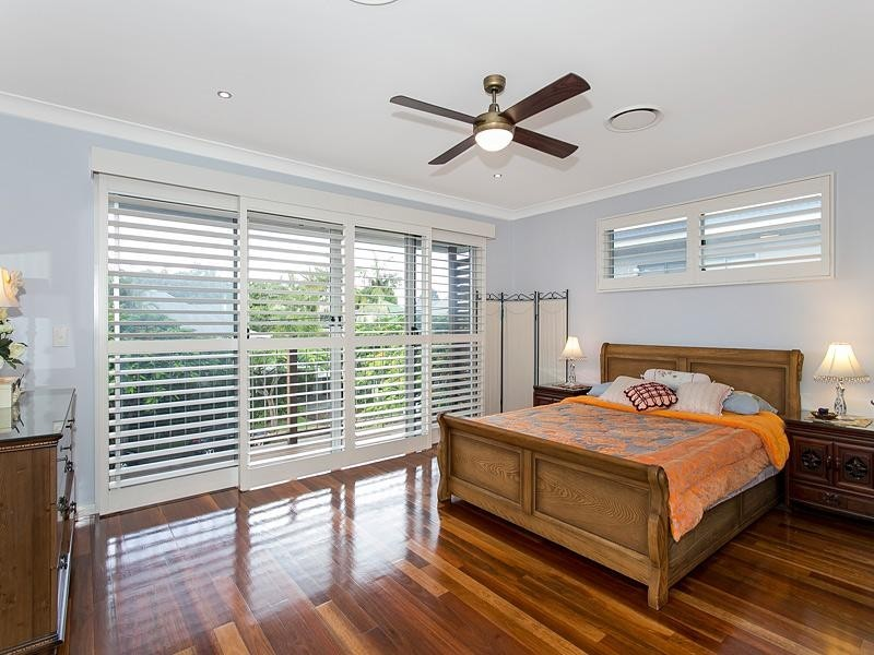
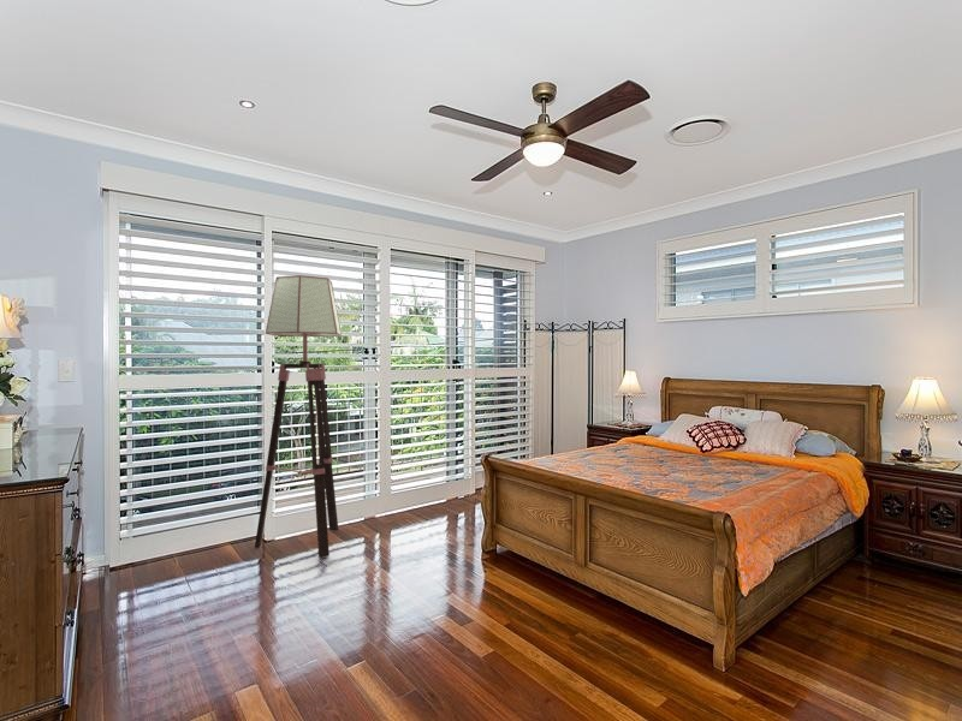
+ floor lamp (309, 411)
